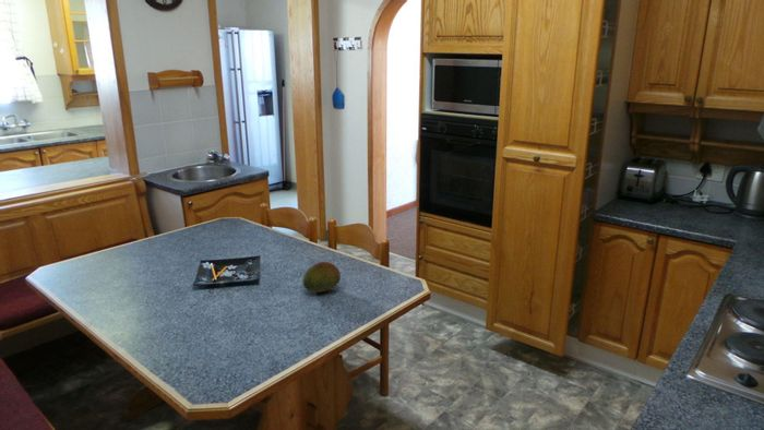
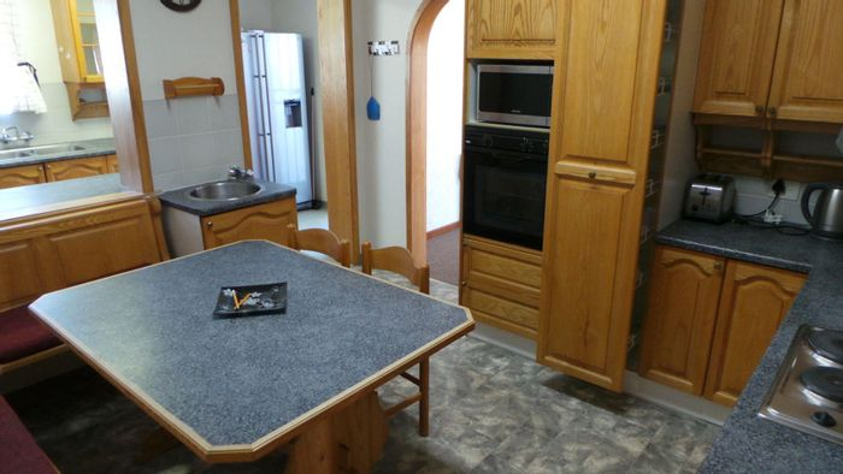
- fruit (321, 277)
